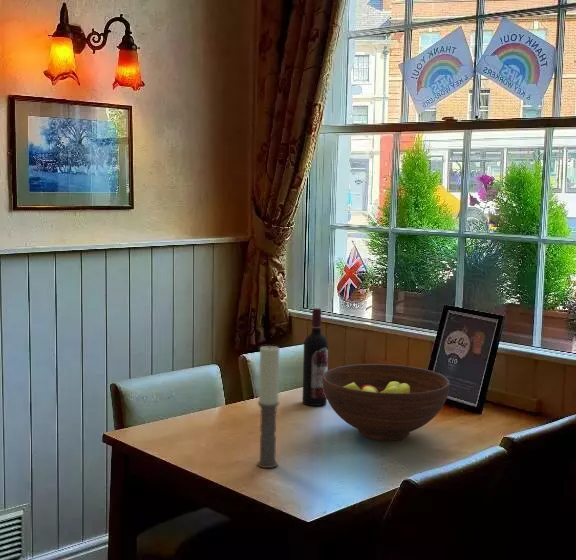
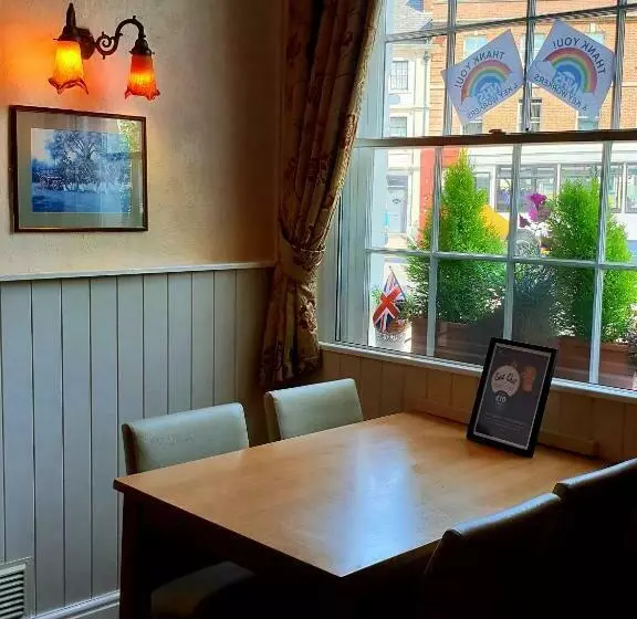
- wine bottle (315, 356)
- candle (268, 404)
- fruit bowl (384, 406)
